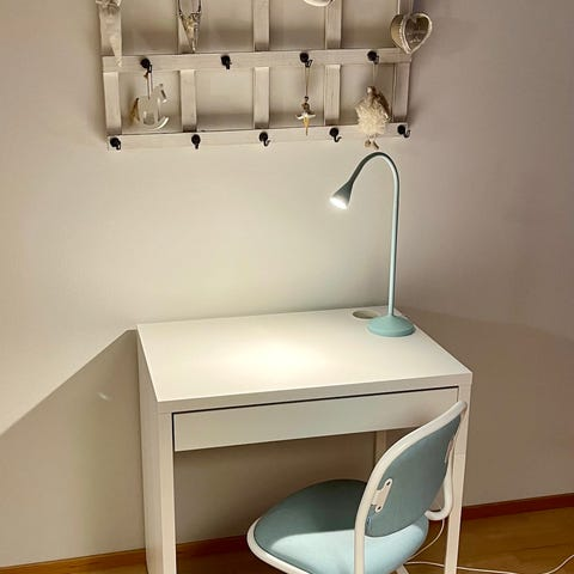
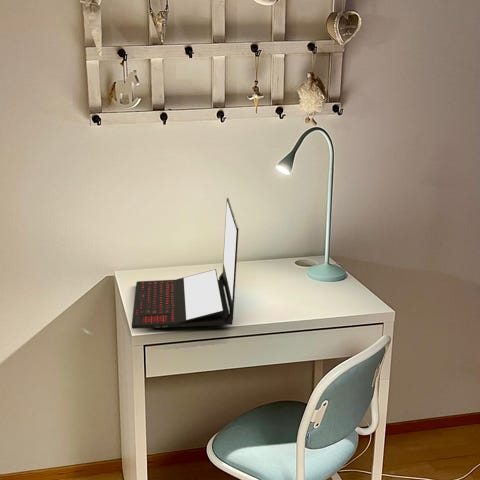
+ laptop (187, 276)
